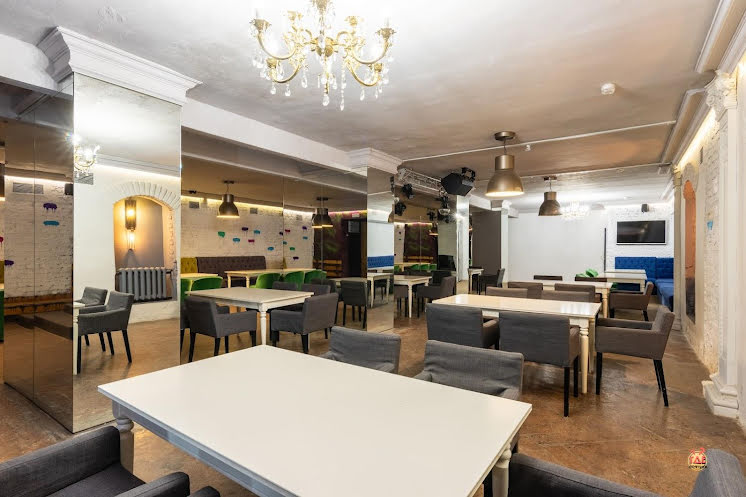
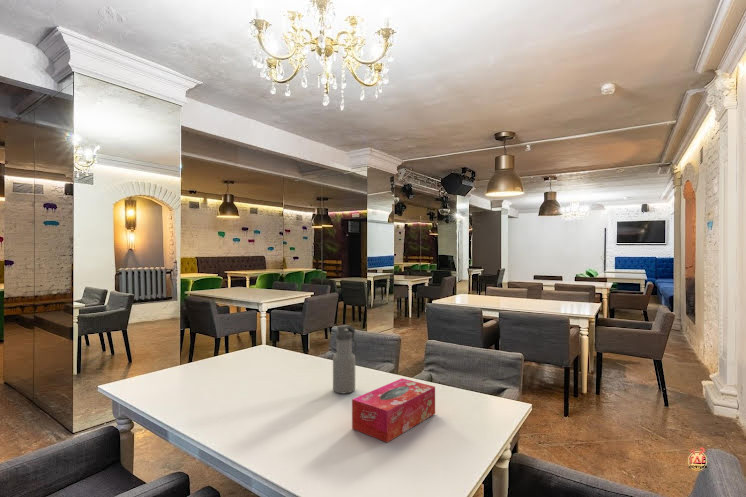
+ water bottle (344, 357)
+ tissue box (395, 406)
